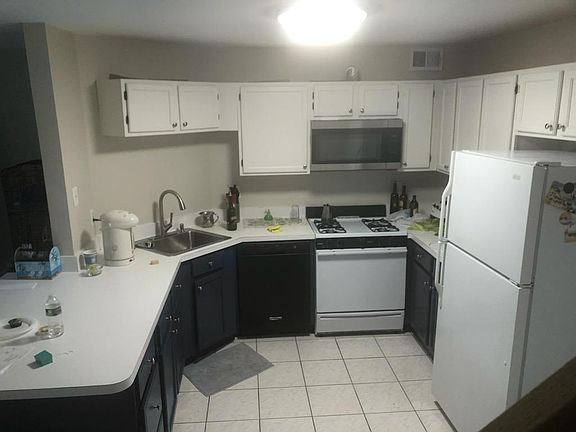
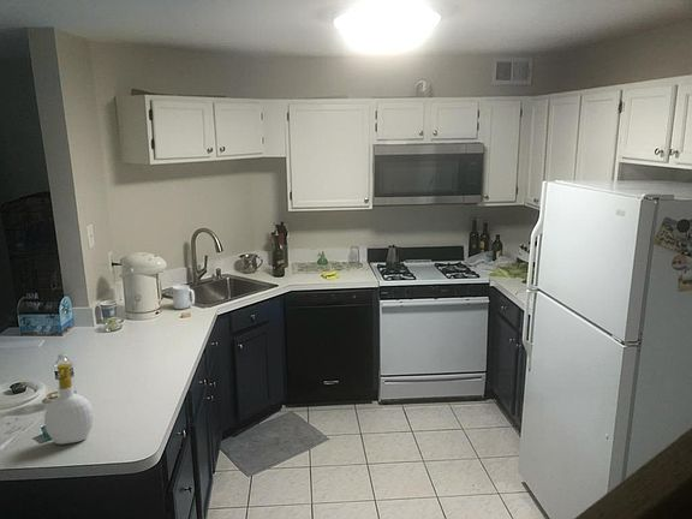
+ mug (183, 297)
+ soap bottle (67, 402)
